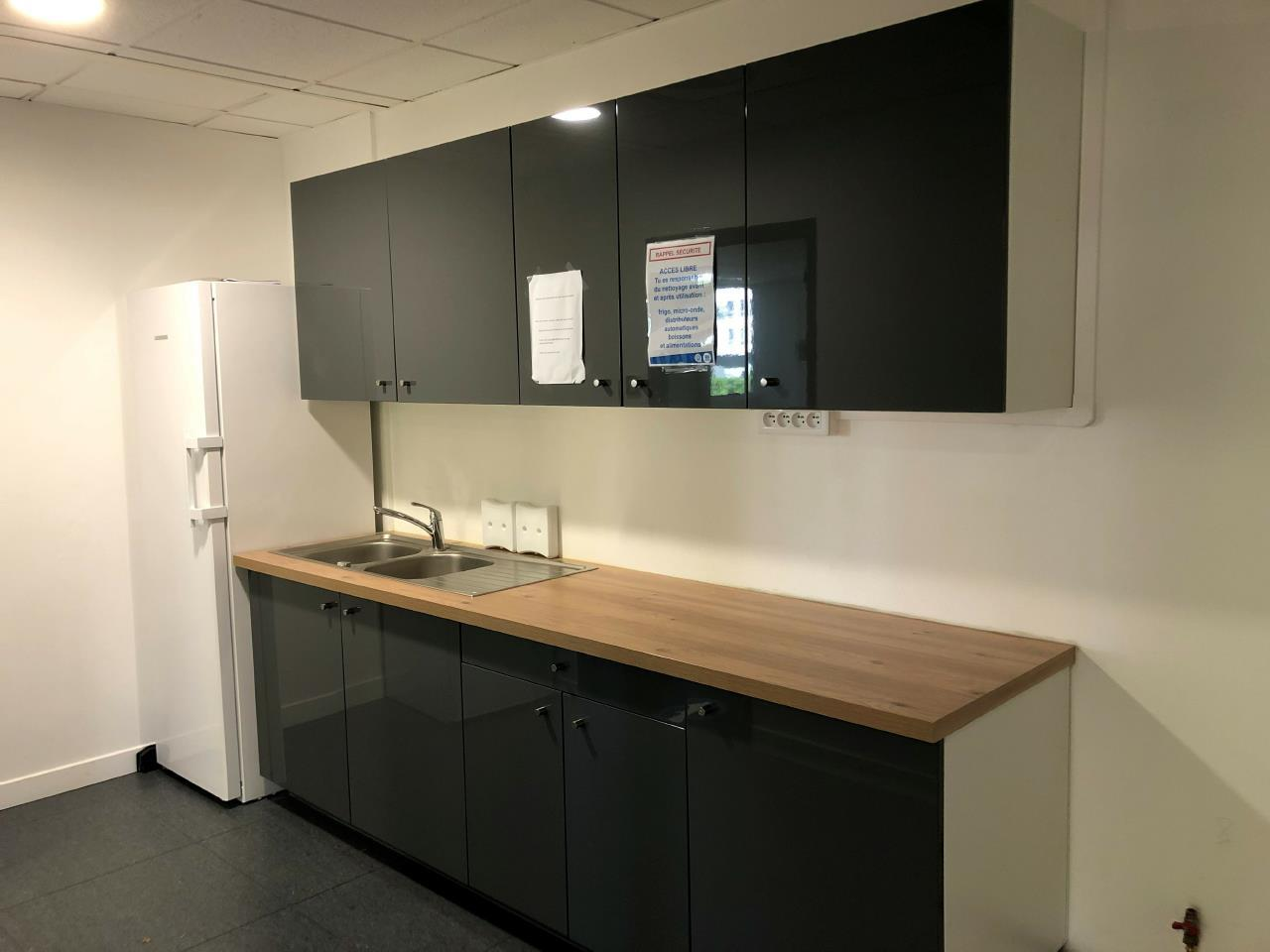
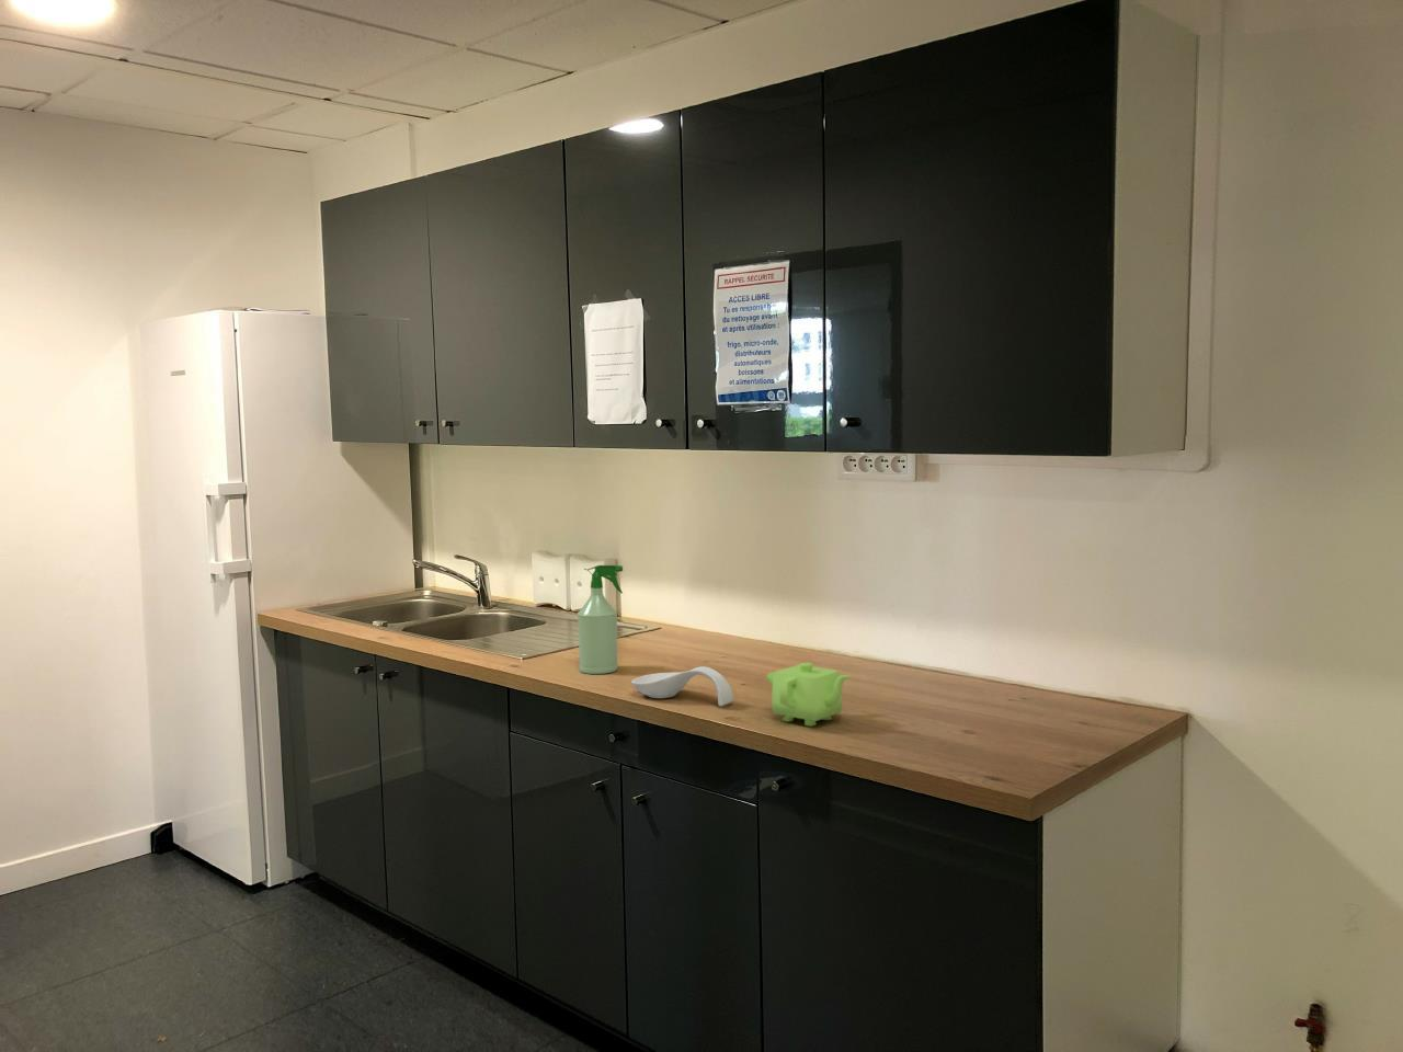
+ teapot (809, 691)
+ spray bottle (598, 618)
+ spoon rest (682, 682)
